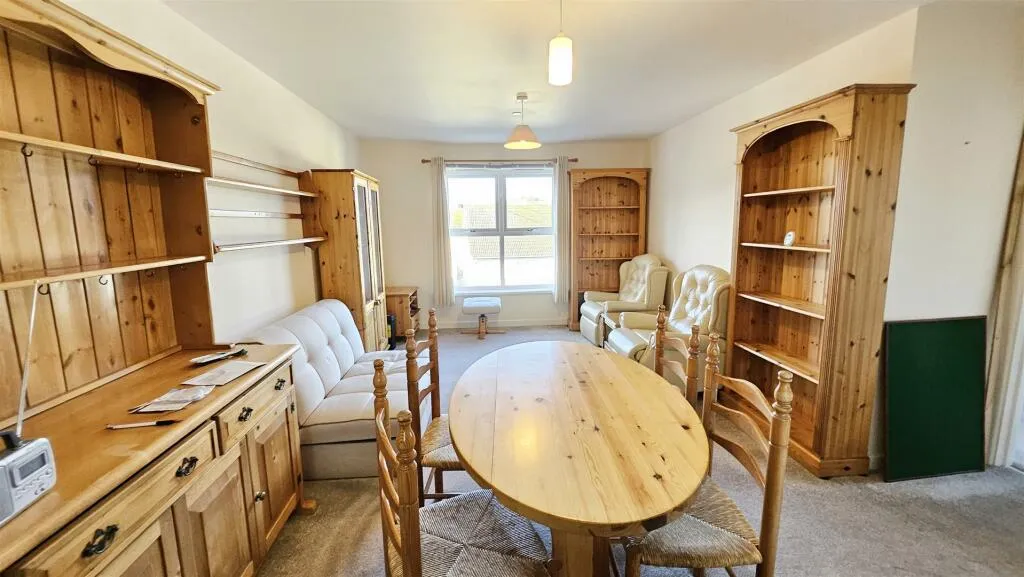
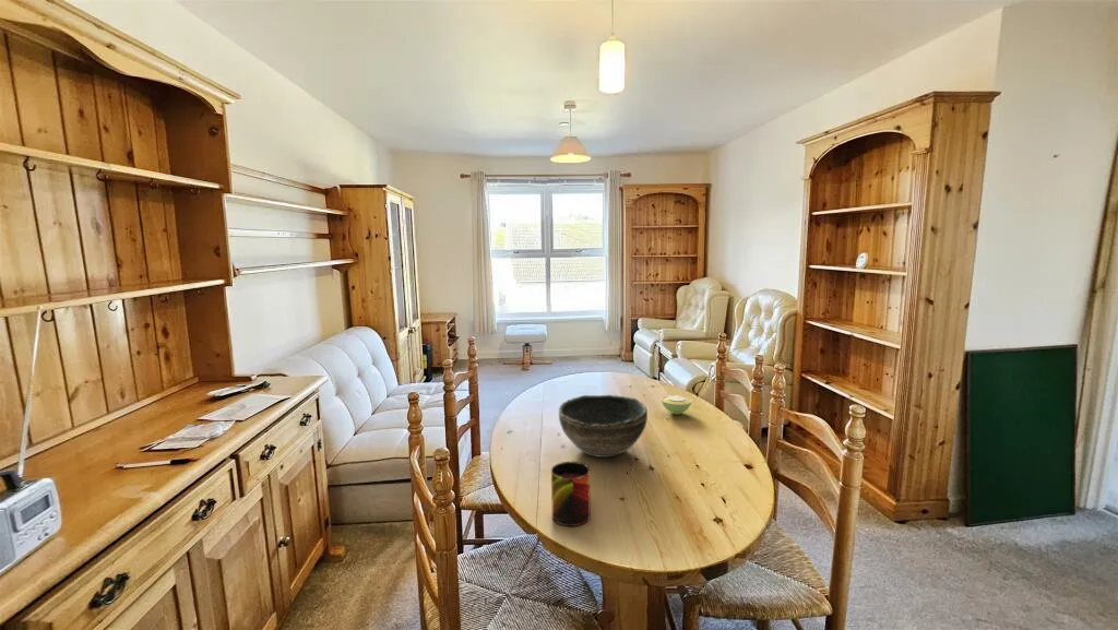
+ mug (570, 488)
+ bowl (603, 428)
+ sugar bowl (676, 404)
